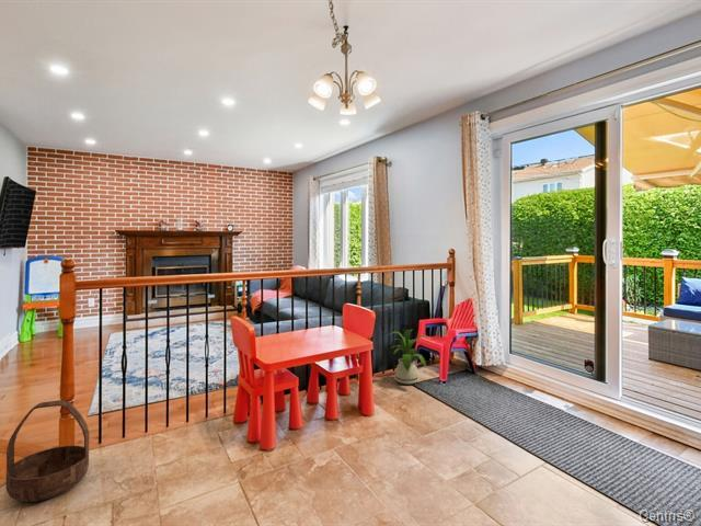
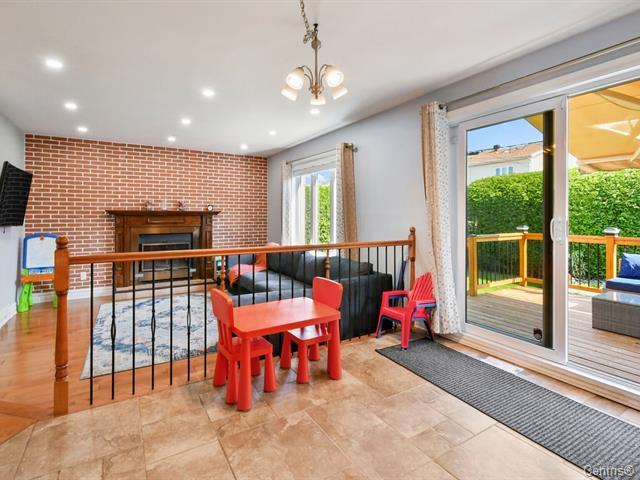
- house plant (409, 352)
- basket (49, 448)
